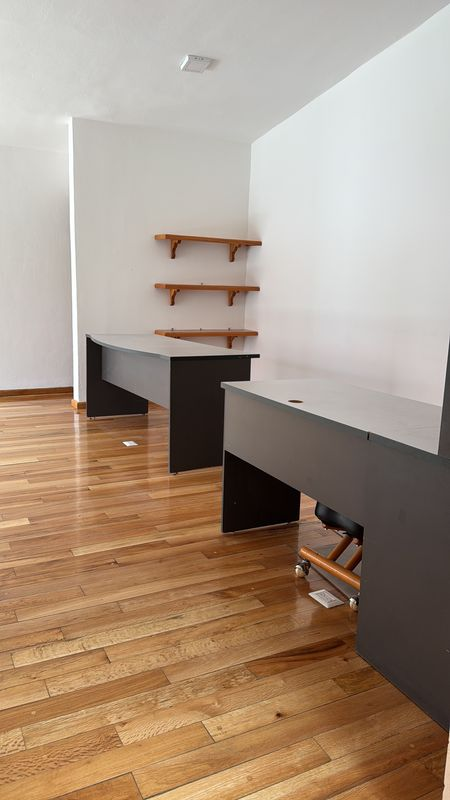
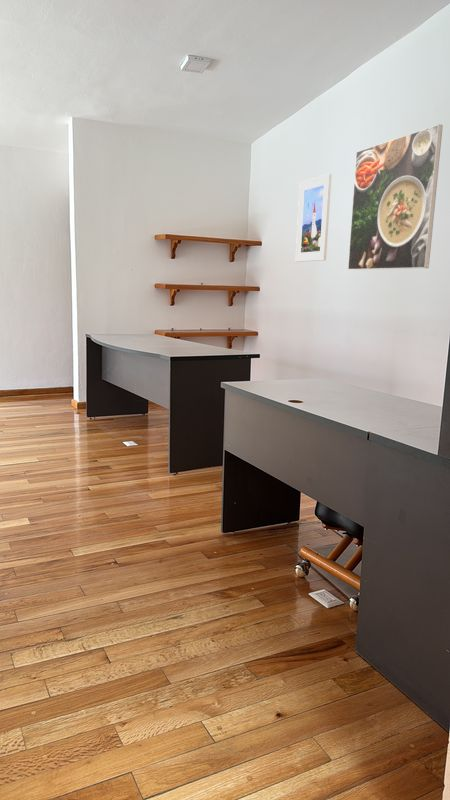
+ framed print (389, 205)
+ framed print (312, 220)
